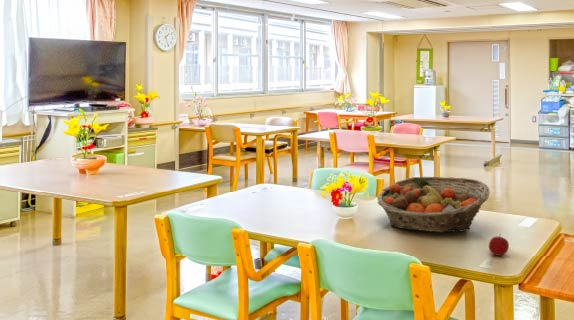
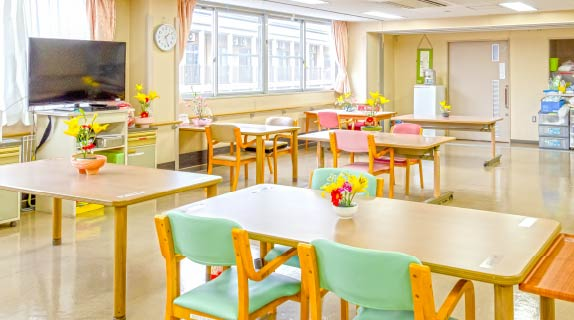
- apple (498, 244)
- fruit basket (431, 202)
